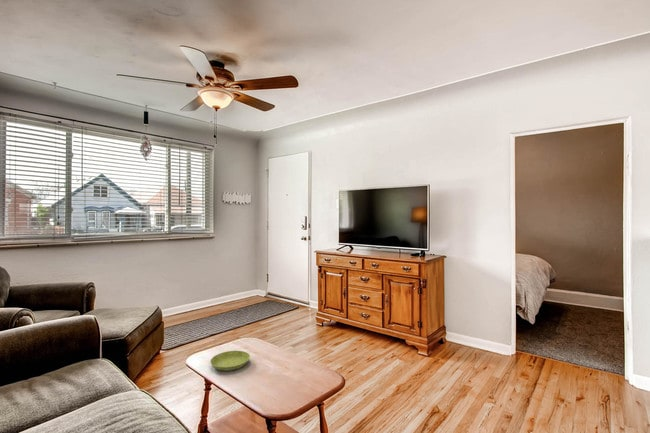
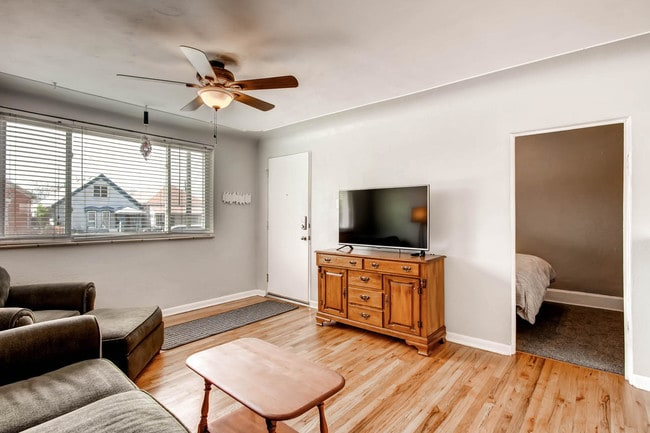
- saucer (230, 361)
